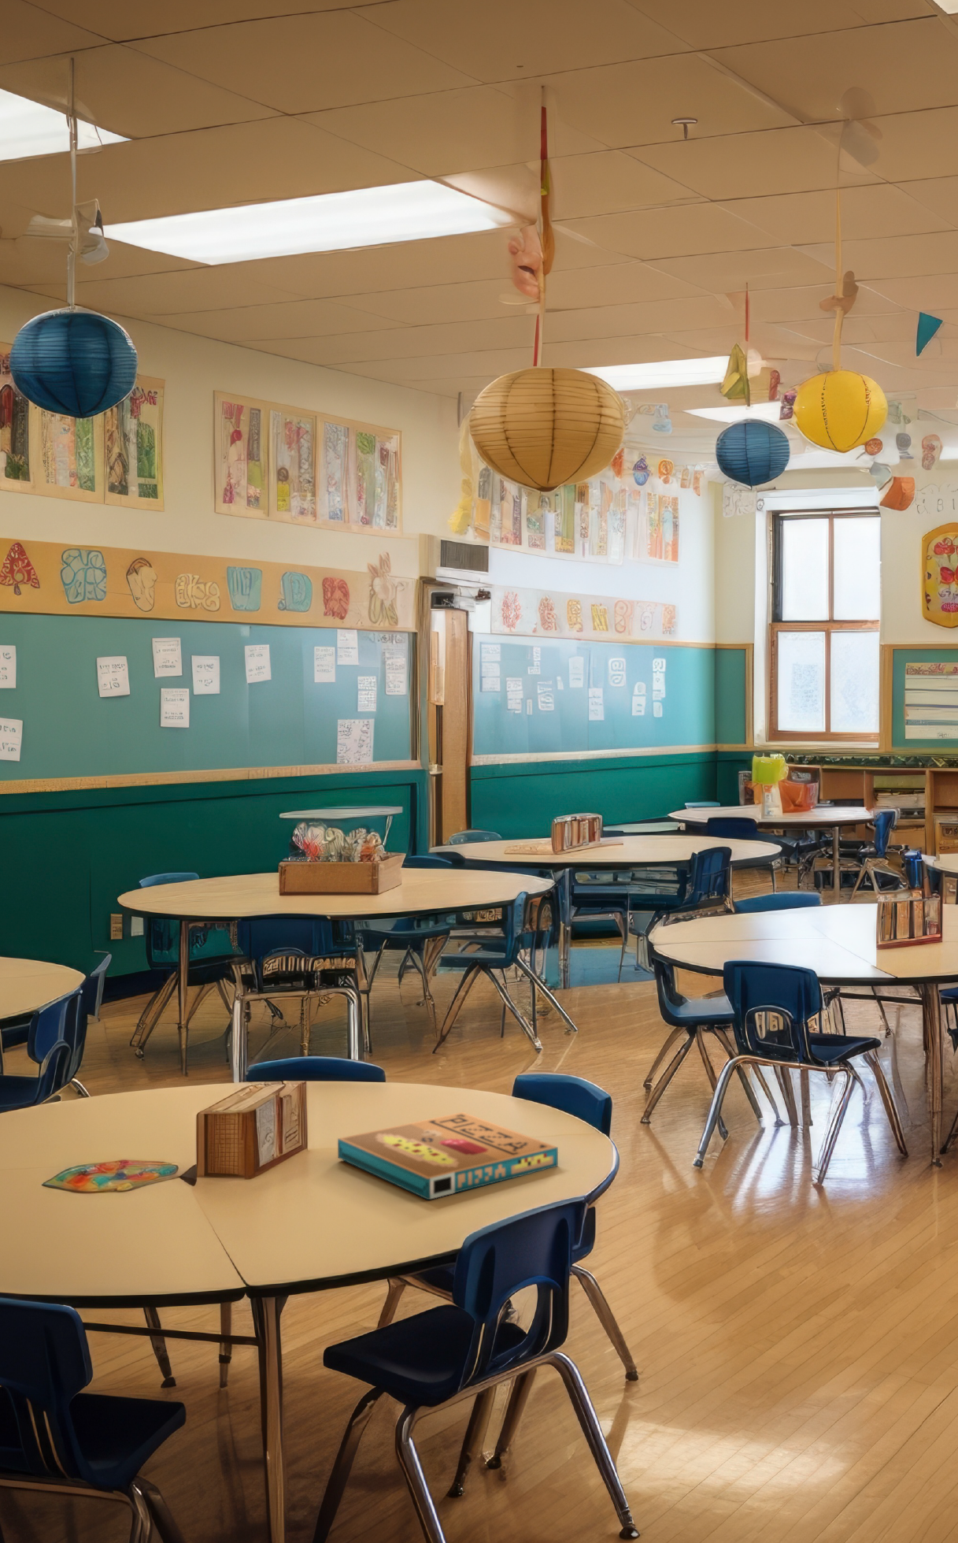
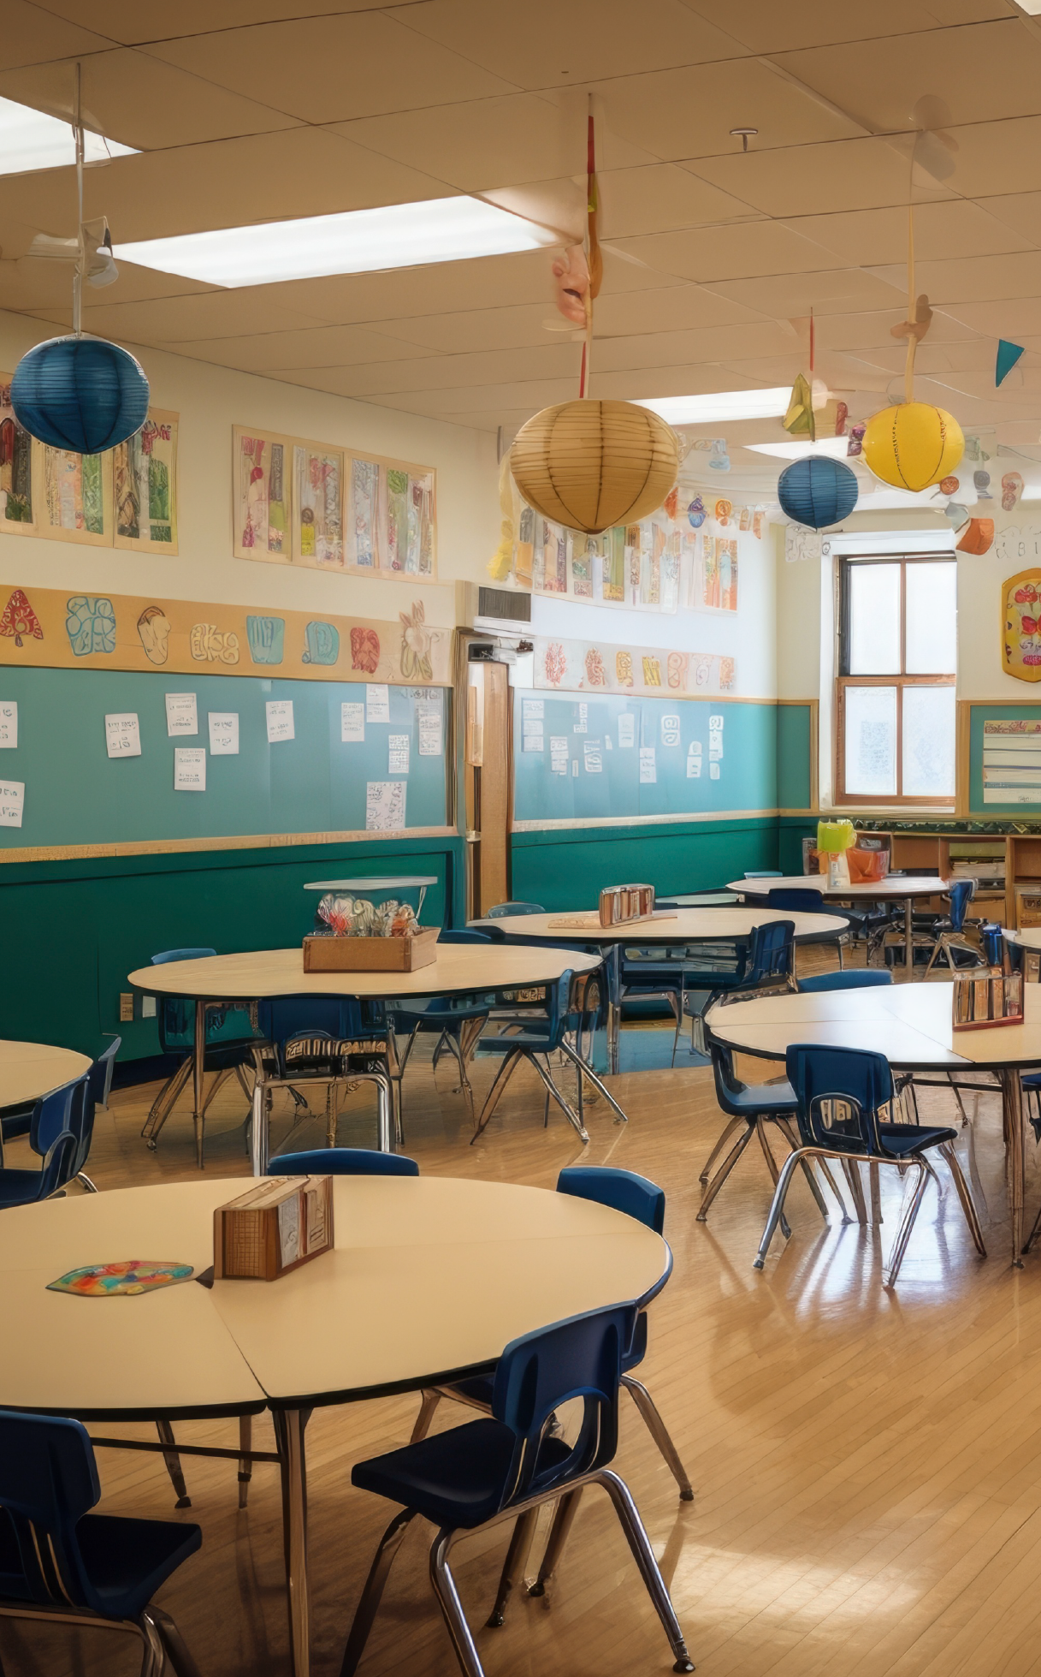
- pizza box (446, 1152)
